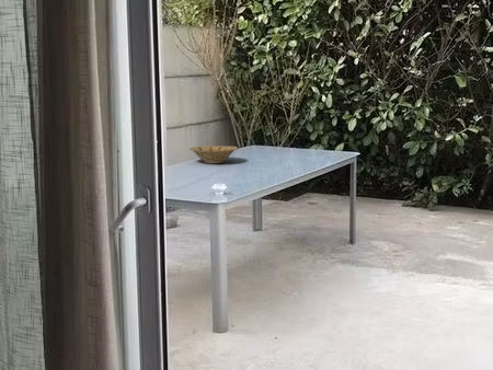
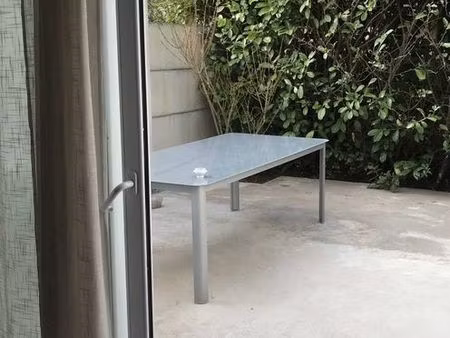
- bowl (214, 154)
